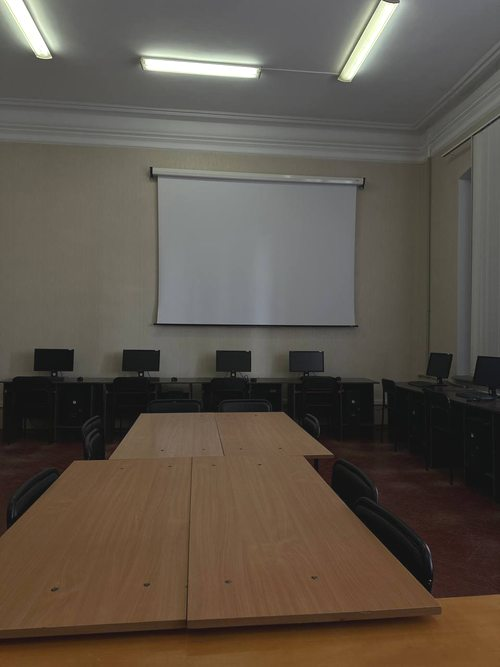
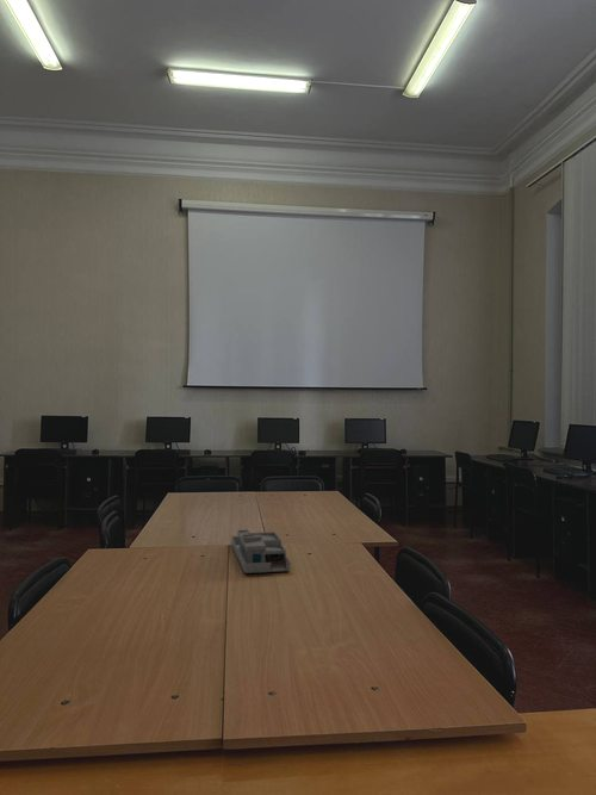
+ desk organizer (257, 545)
